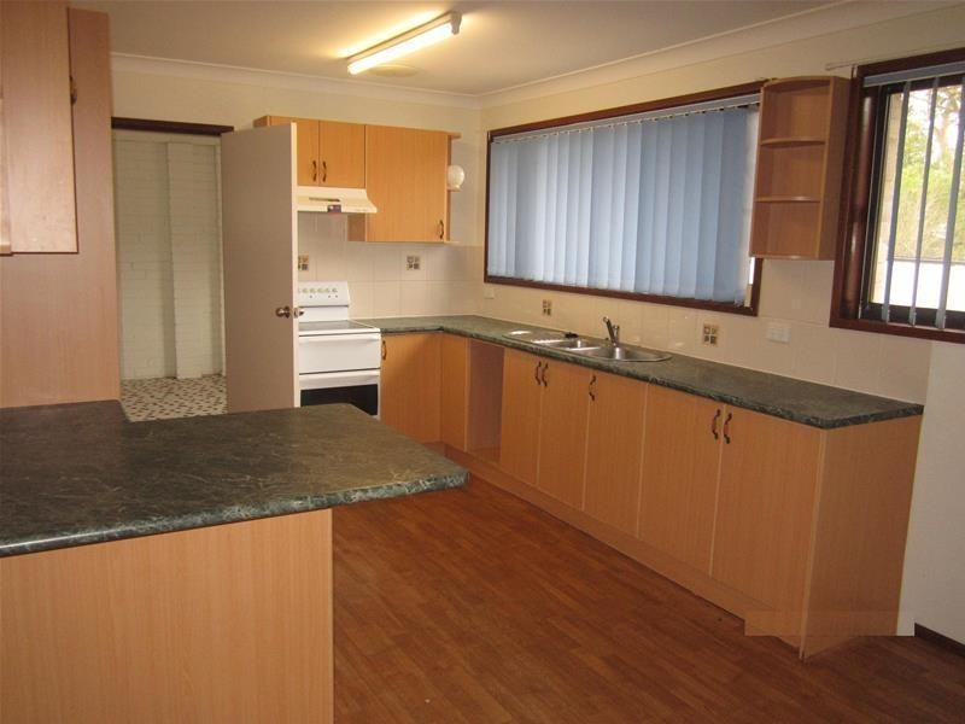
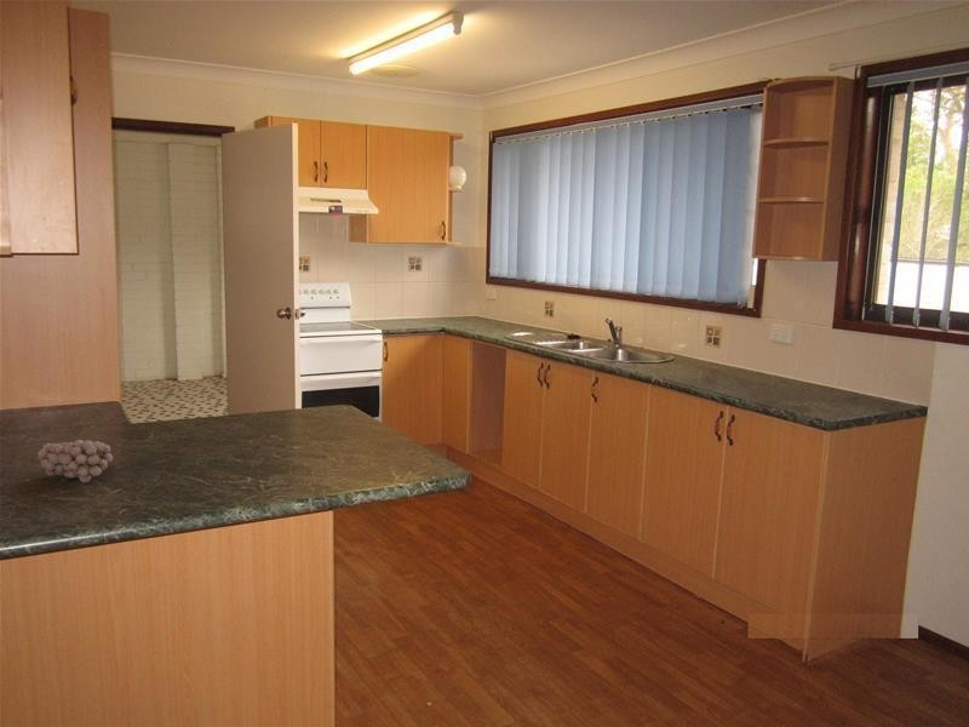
+ fruit (71, 457)
